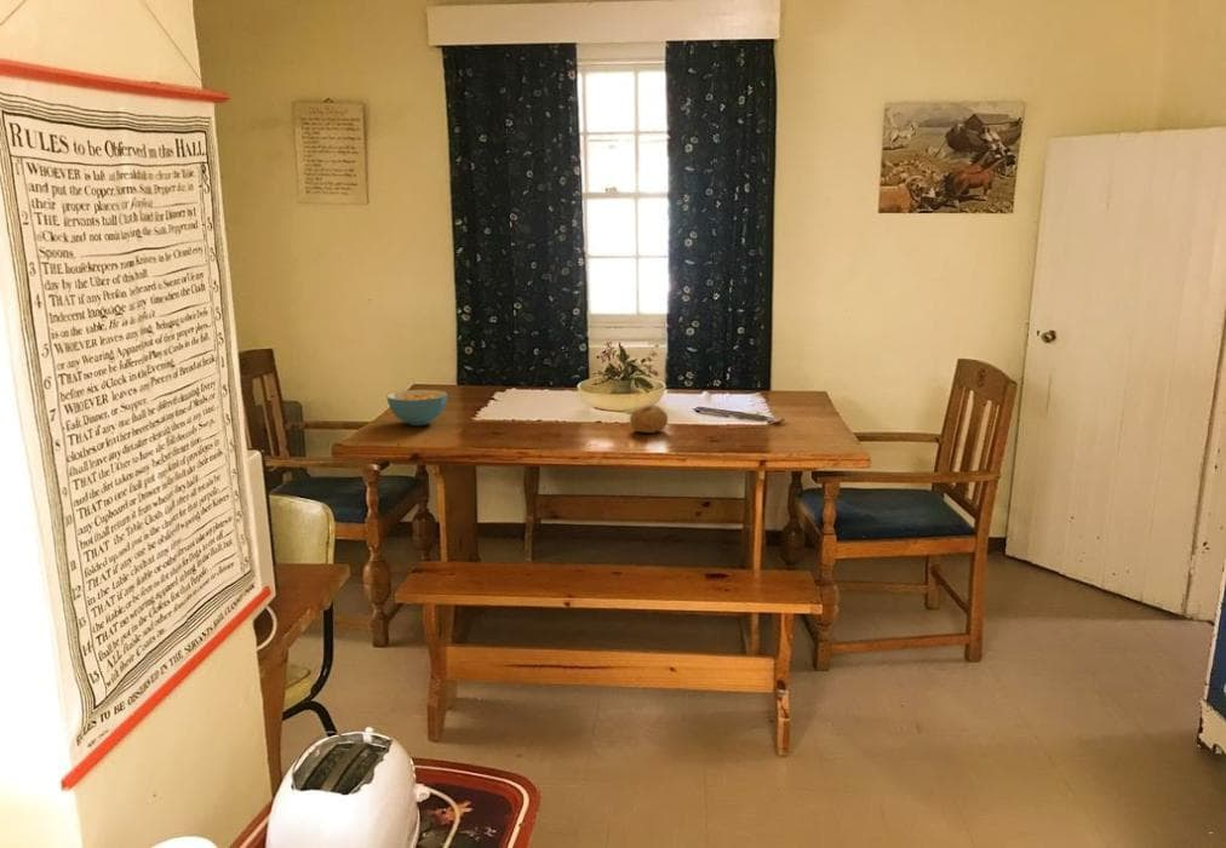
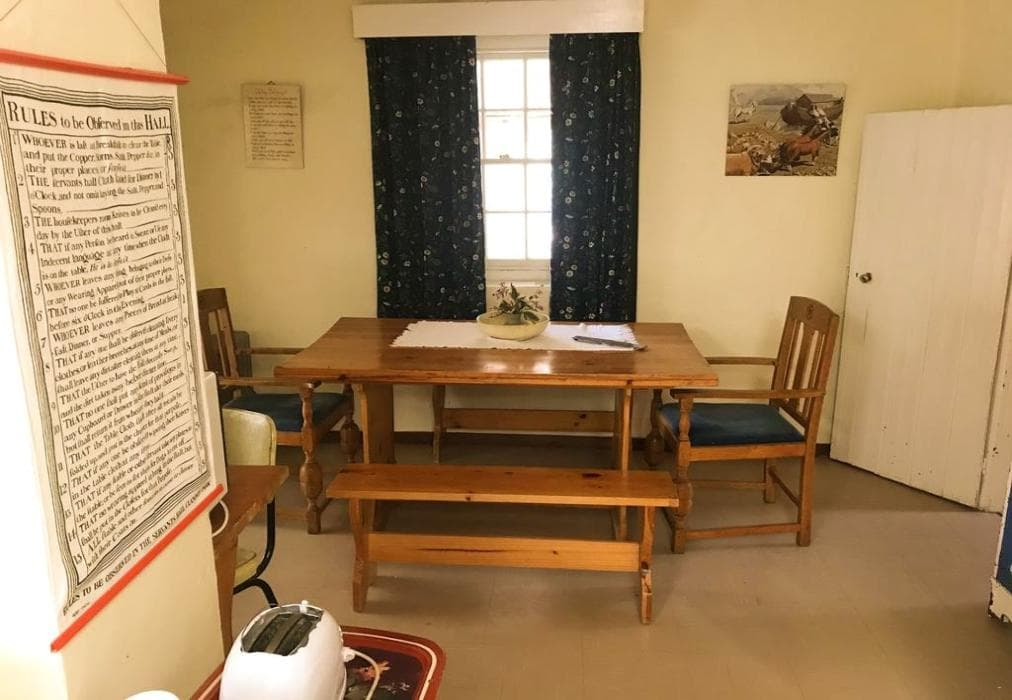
- cereal bowl (417, 408)
- fruit (648, 418)
